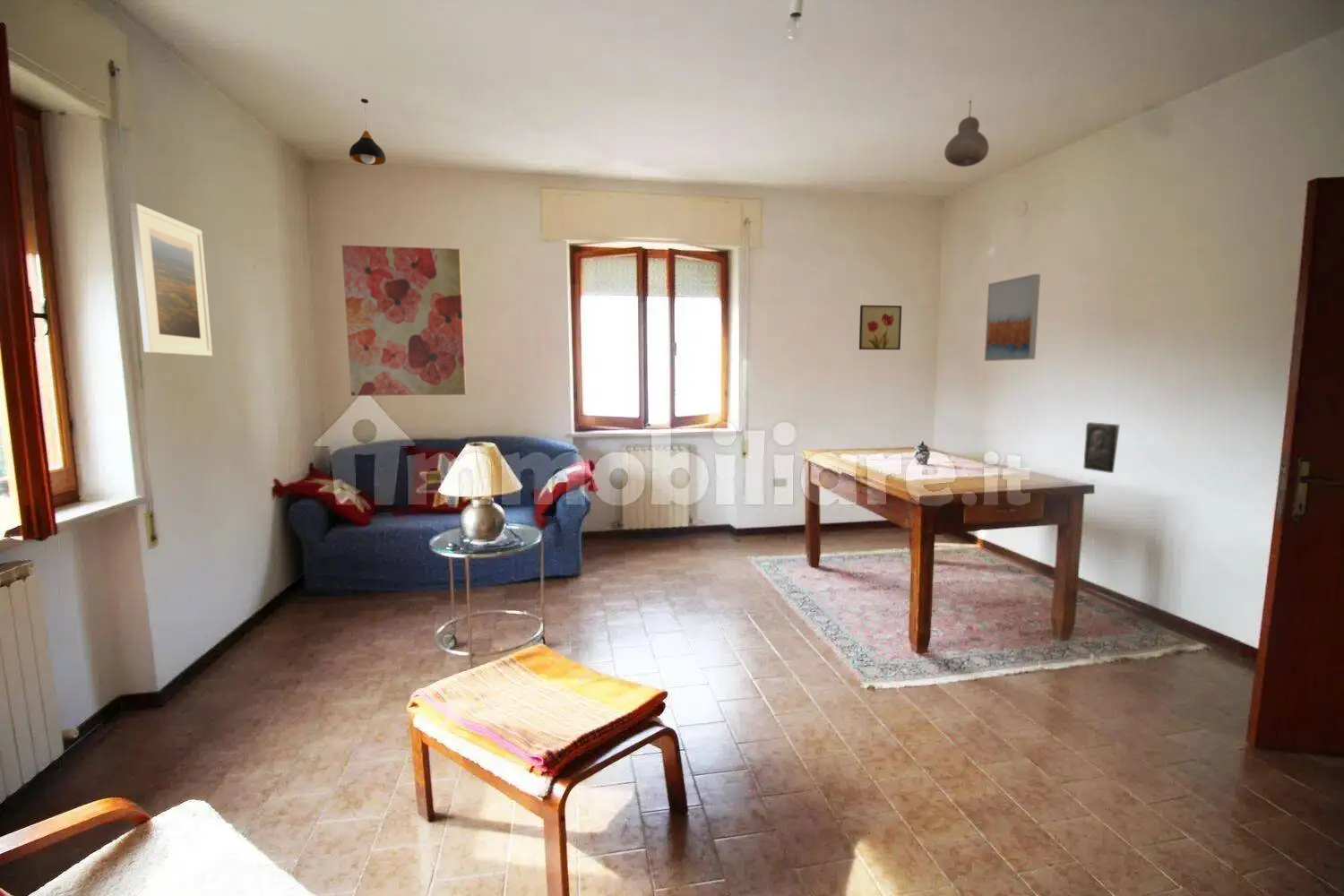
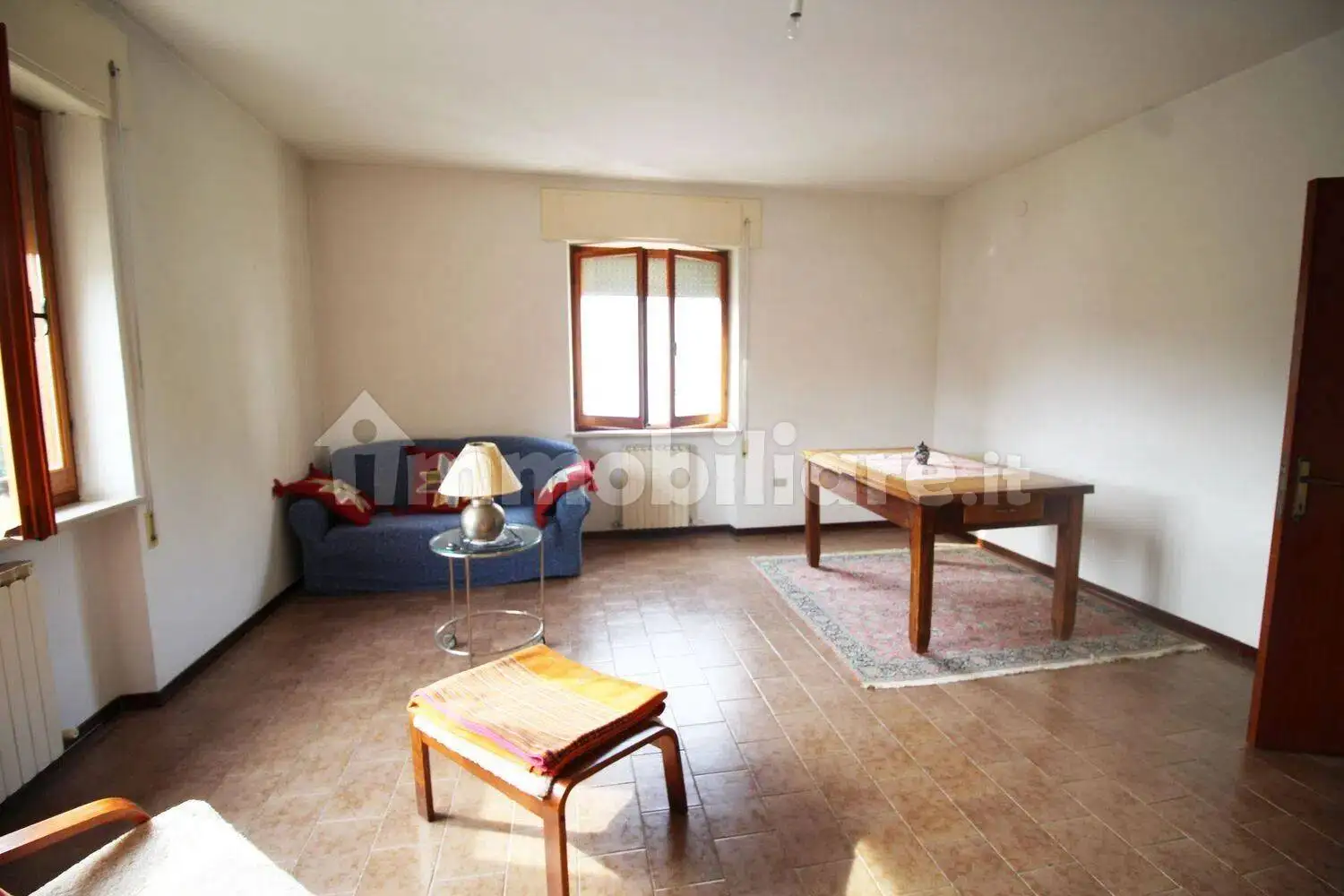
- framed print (175, 287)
- wall art (1011, 320)
- pendant light (366, 132)
- wall art (880, 327)
- wall art (406, 322)
- brass plaque (1100, 447)
- pendant light (967, 132)
